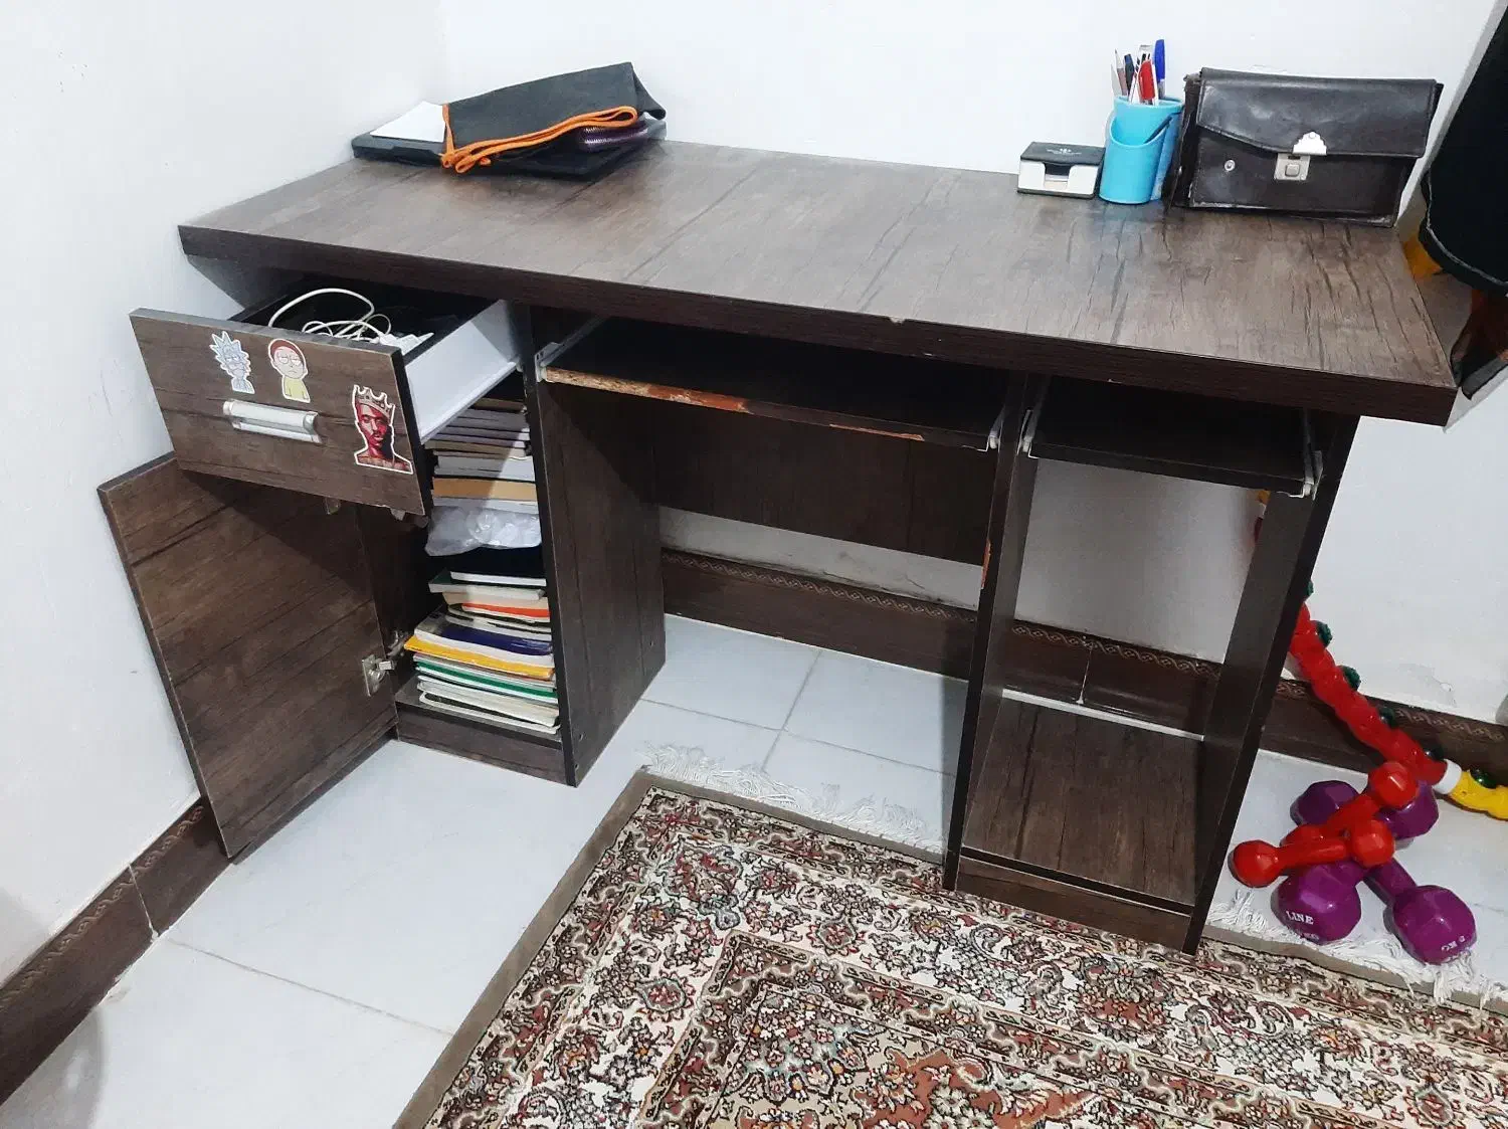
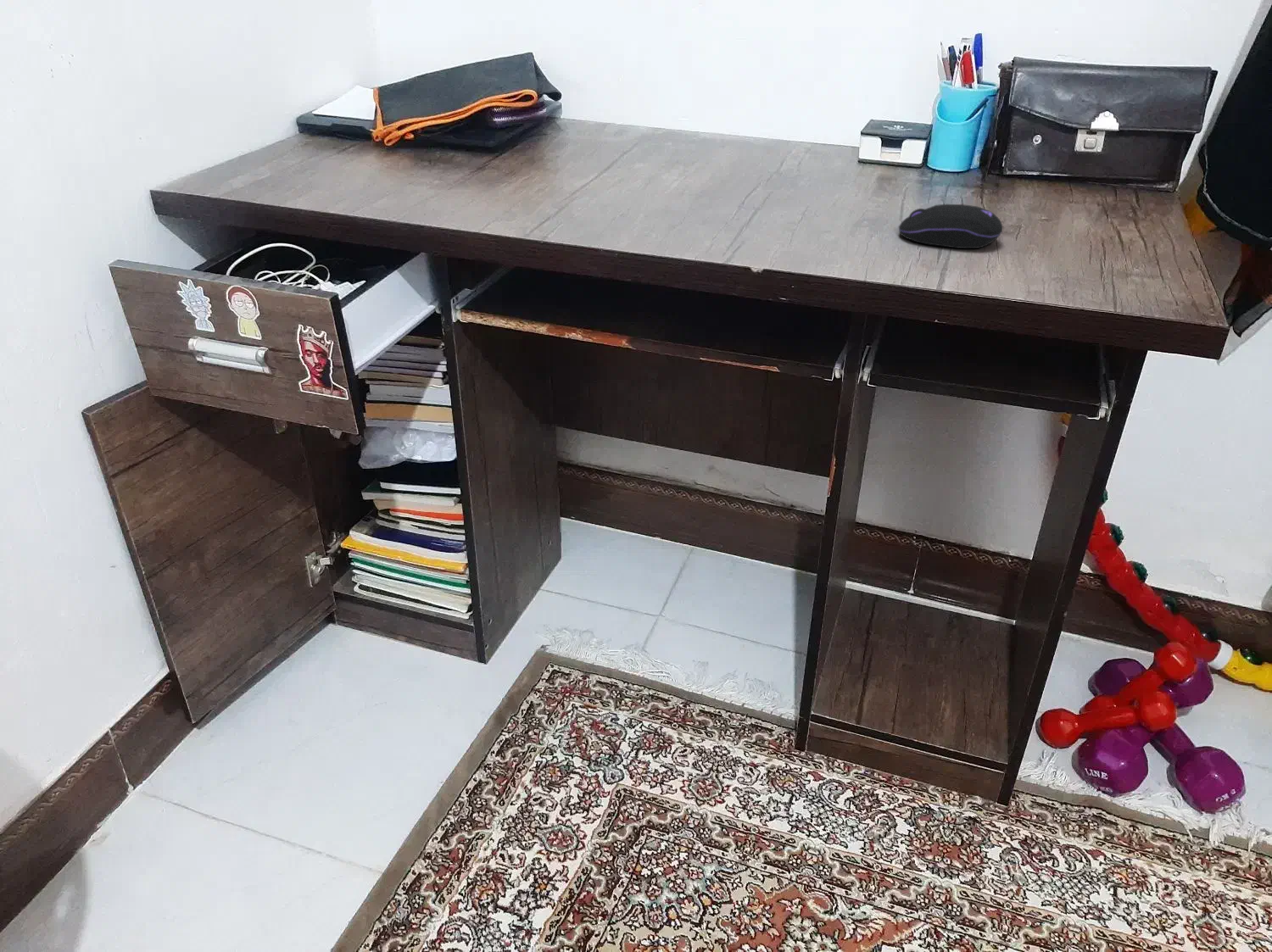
+ computer mouse (951, 222)
